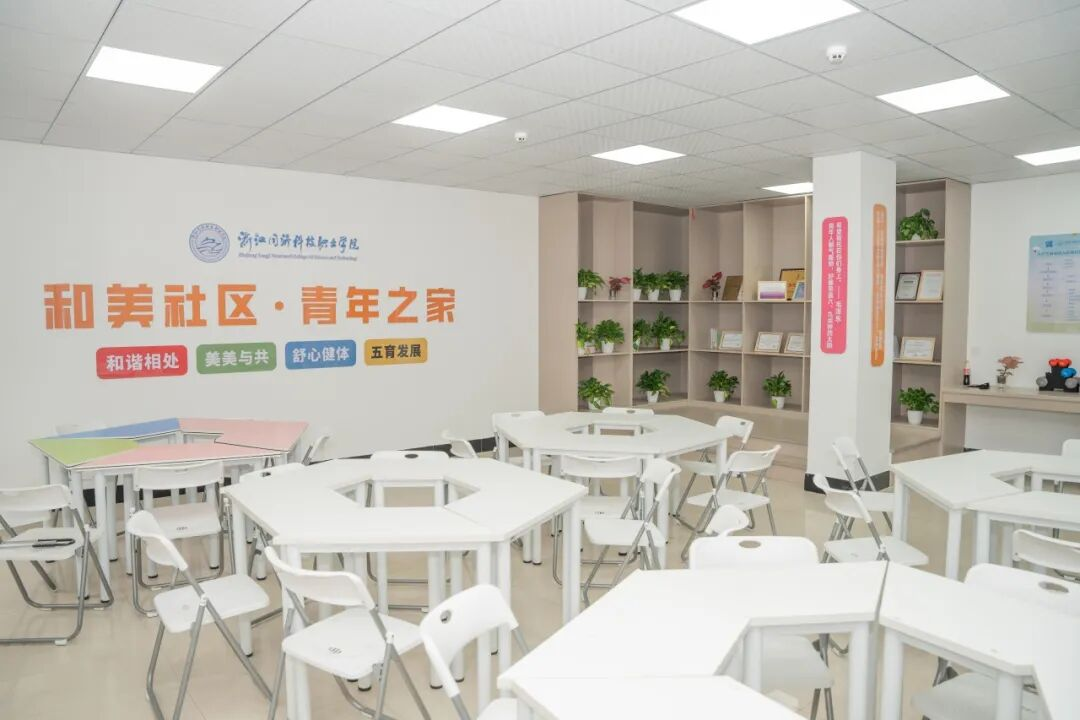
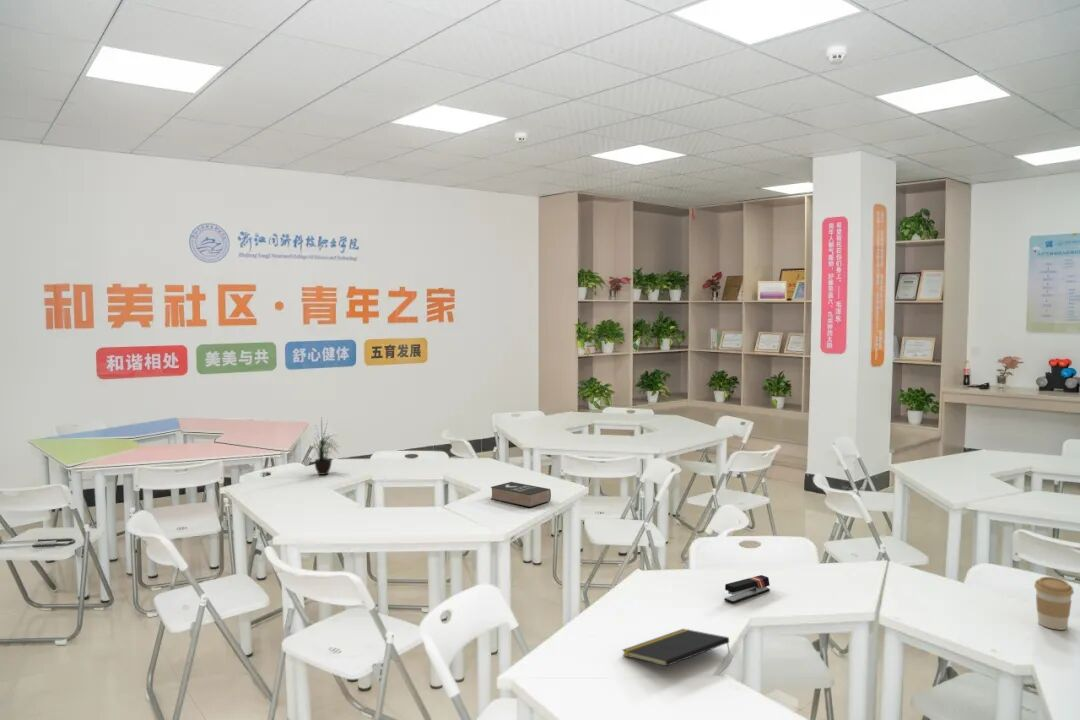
+ book (520, 493)
+ potted plant (323, 441)
+ stapler (747, 587)
+ notepad (675, 646)
+ coffee cup (1053, 602)
